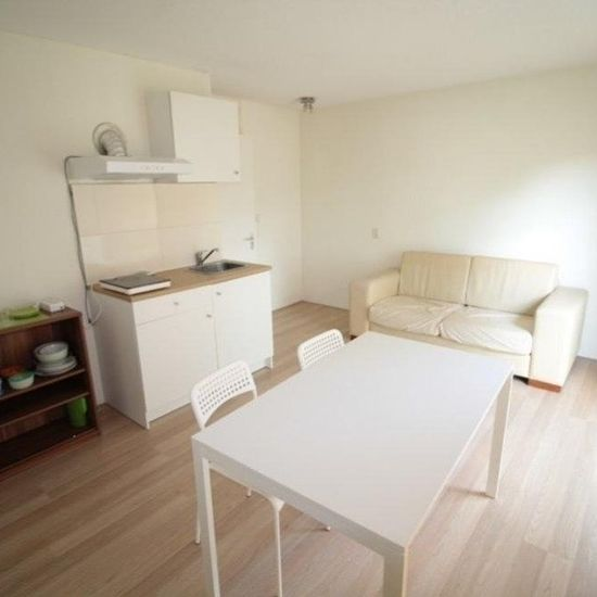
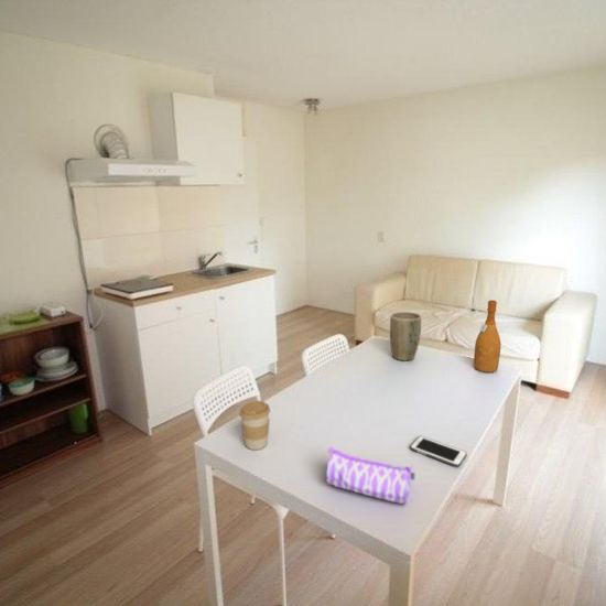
+ plant pot (404, 336)
+ pencil case (368, 475)
+ wine bottle (488, 335)
+ coffee cup (255, 423)
+ cell phone (437, 451)
